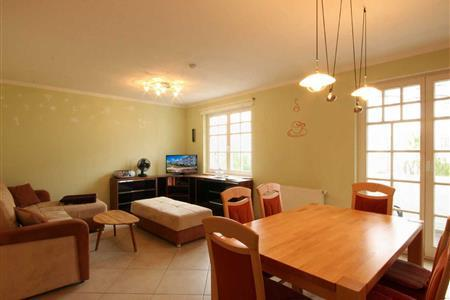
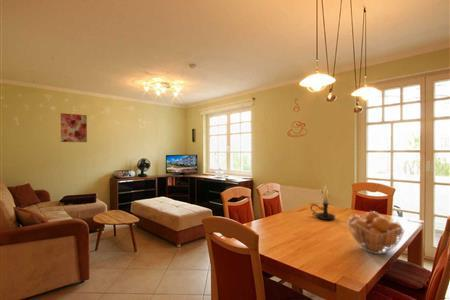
+ fruit basket (374, 231)
+ wall art (74, 128)
+ candle holder (323, 200)
